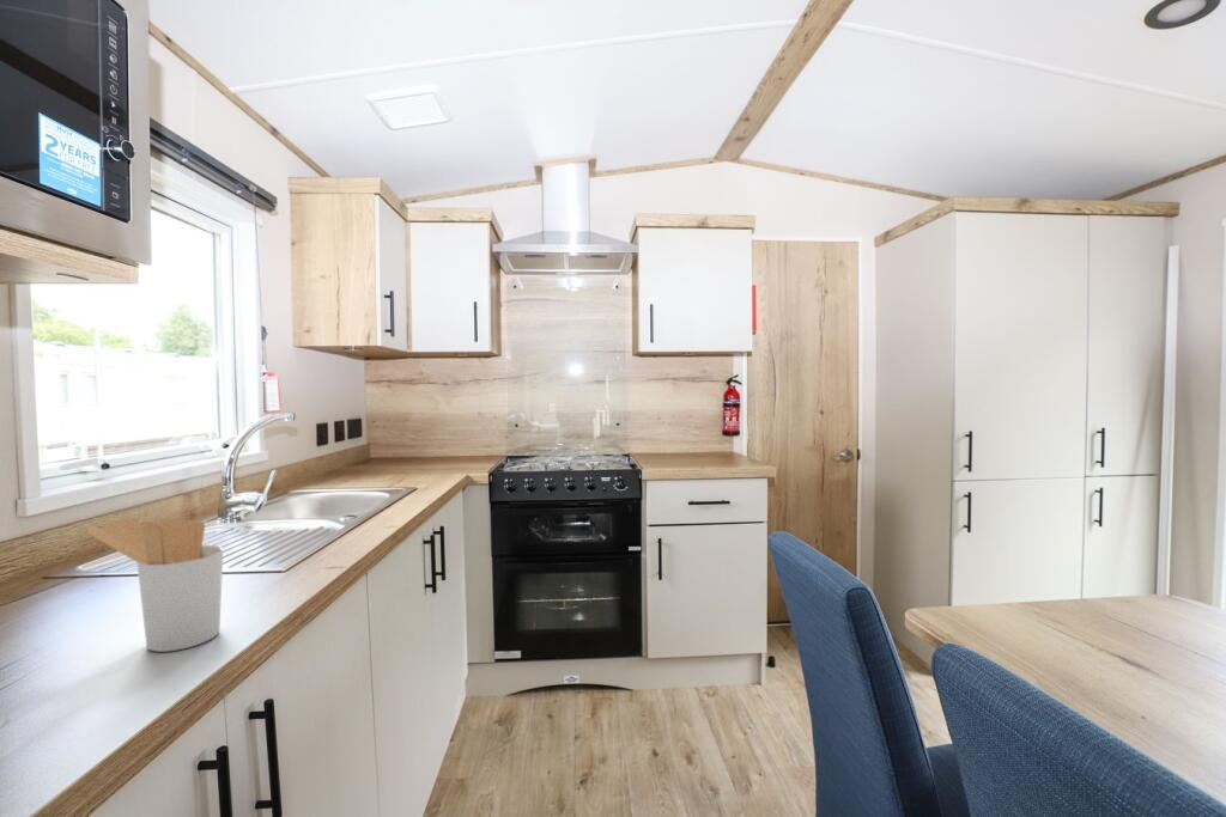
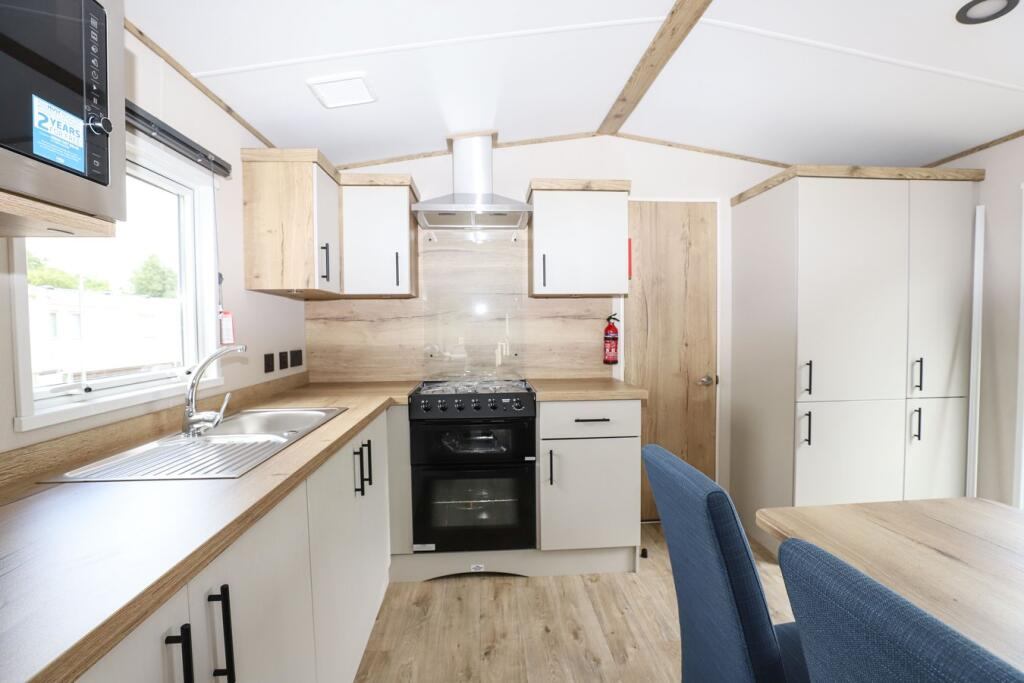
- utensil holder (160, 577)
